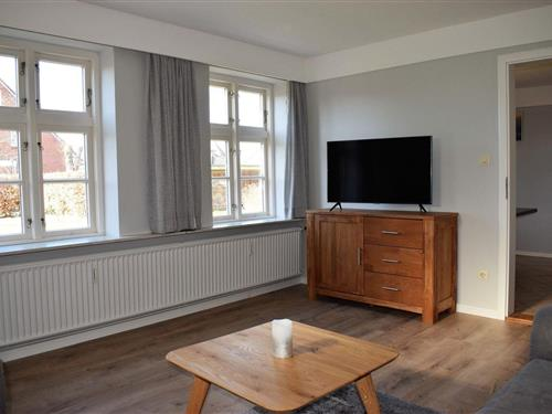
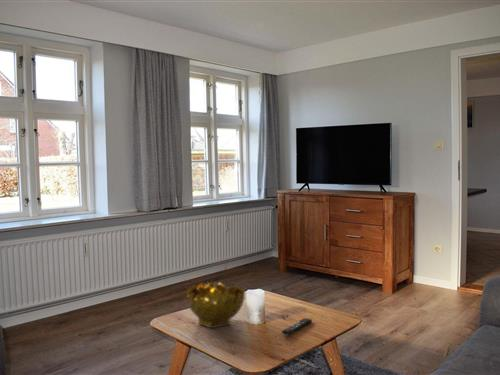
+ decorative bowl (216, 305)
+ remote control (297, 326)
